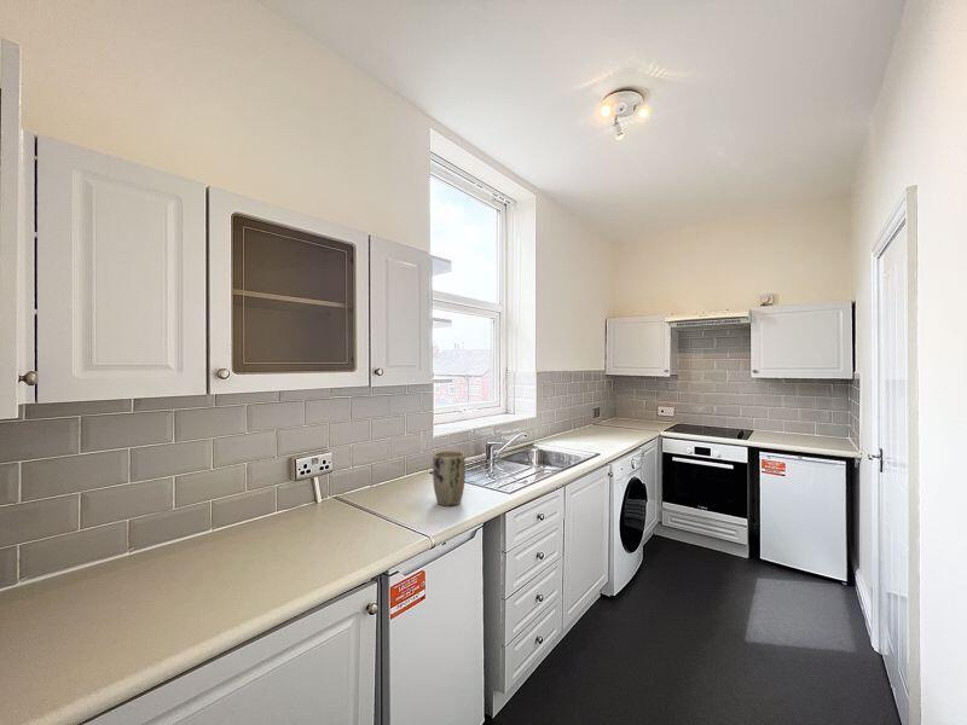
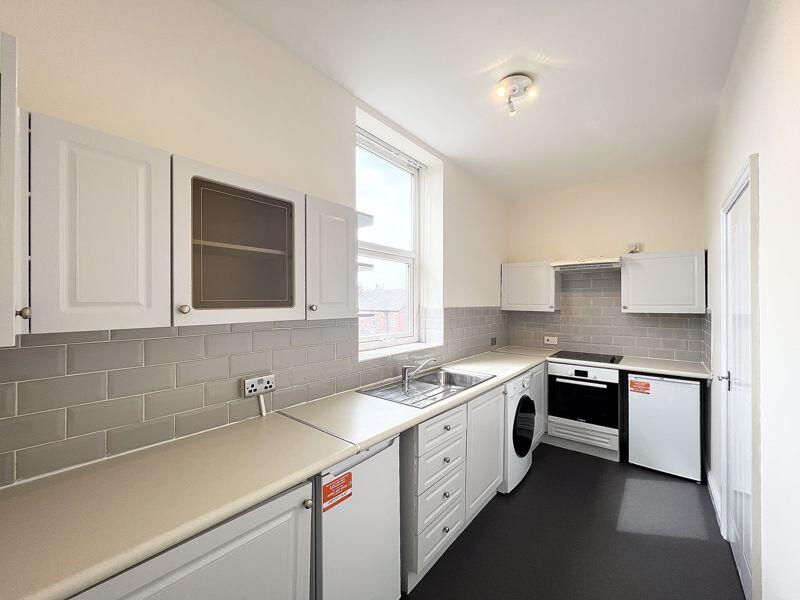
- plant pot (448, 477)
